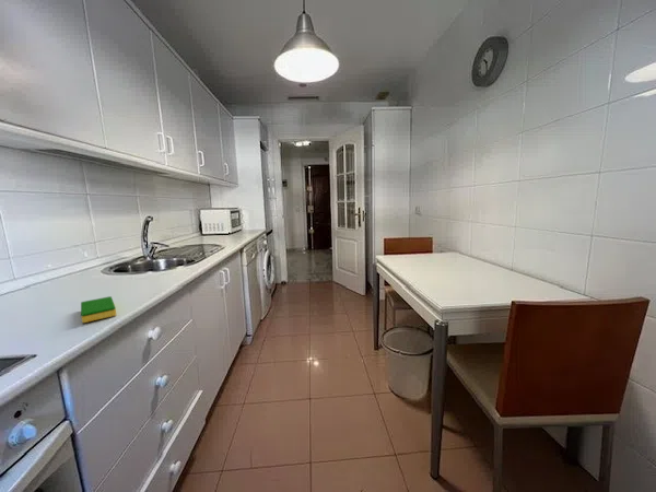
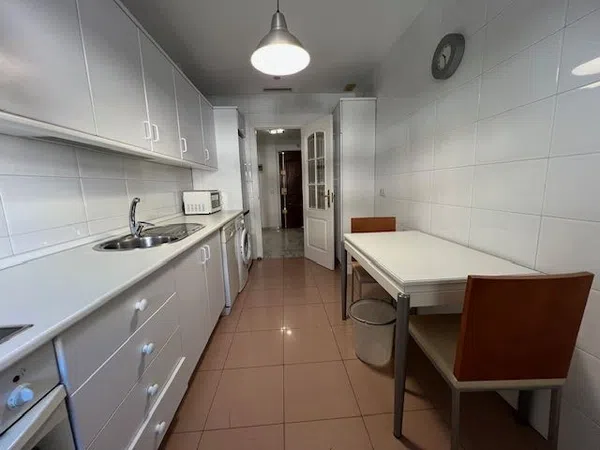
- dish sponge (97, 308)
